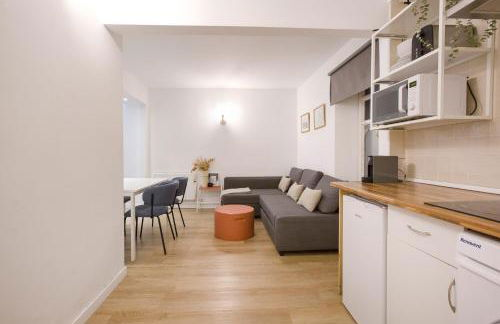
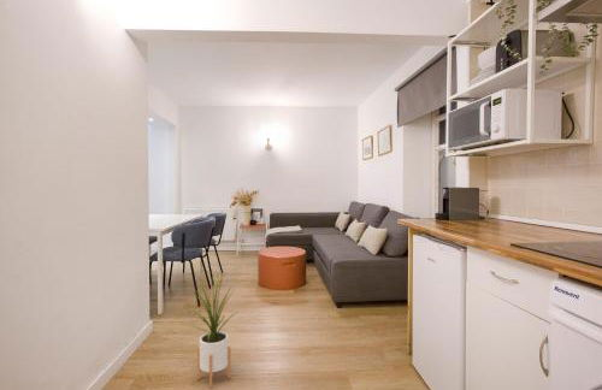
+ house plant (214, 323)
